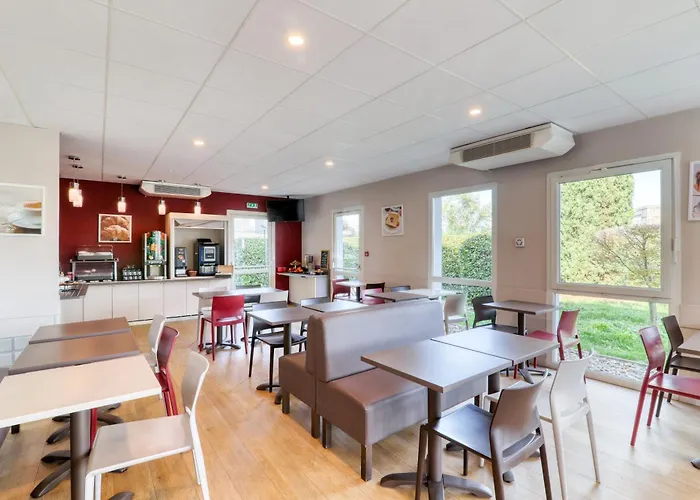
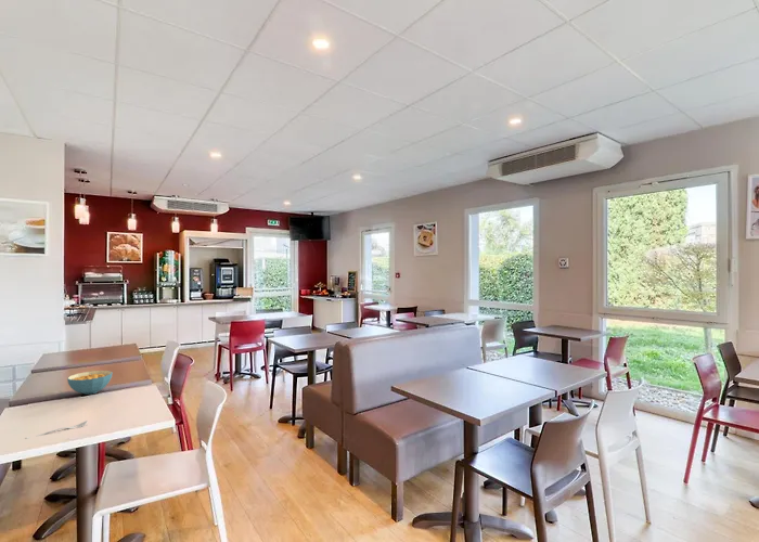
+ cereal bowl (90, 384)
+ spoon (57, 429)
